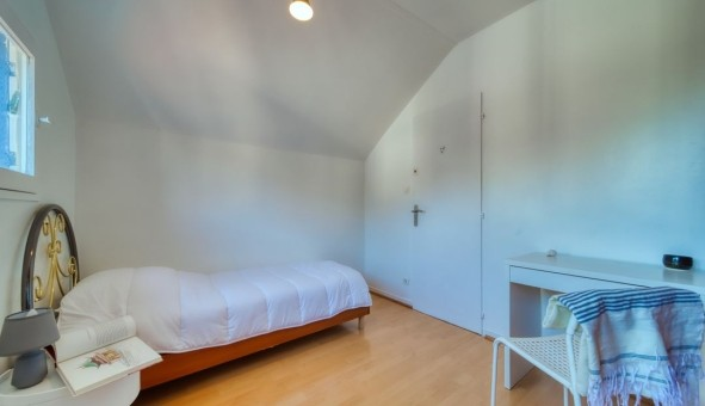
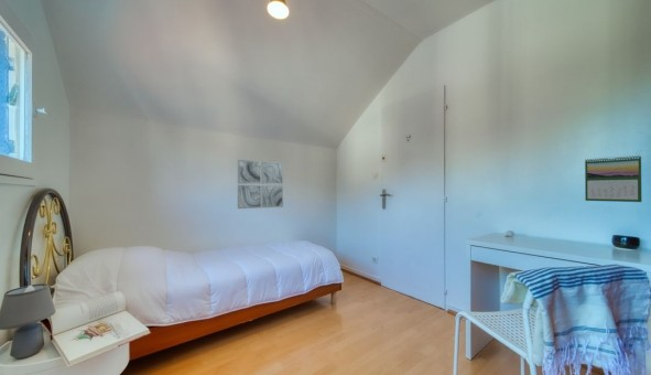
+ calendar (611, 179)
+ wall art (260, 183)
